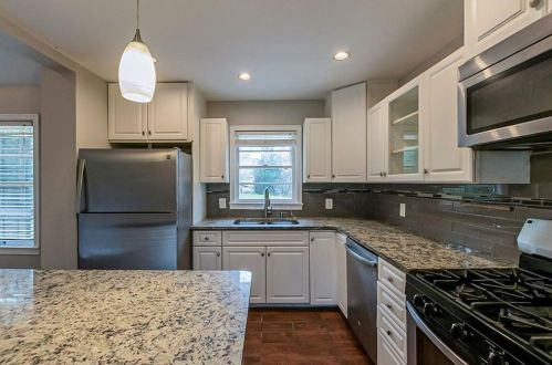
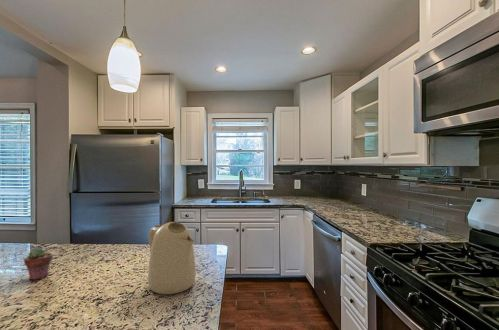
+ potted succulent (38, 262)
+ kettle (170, 253)
